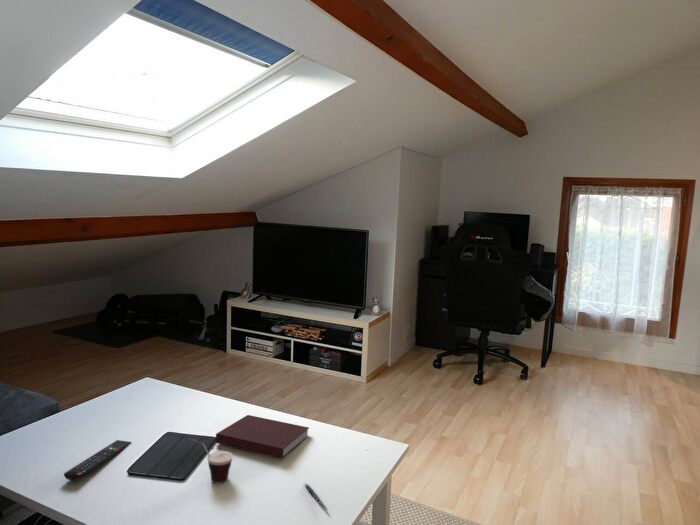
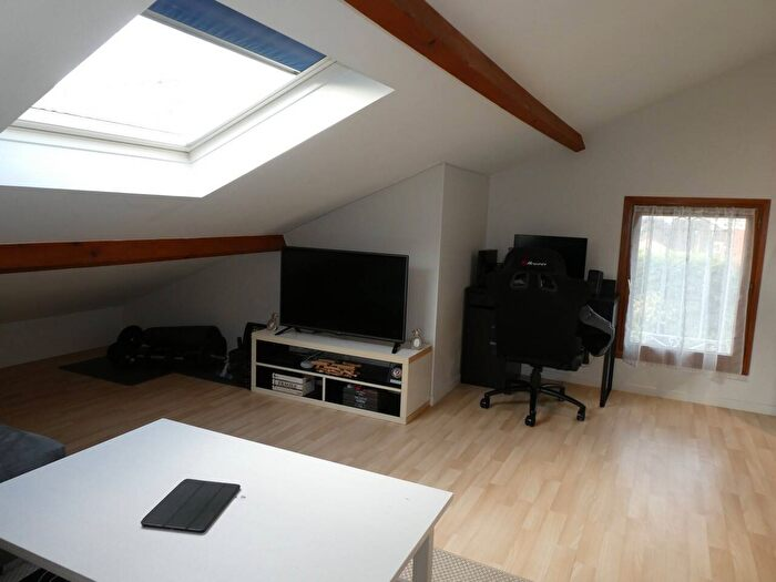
- remote control (99, 459)
- notebook (263, 435)
- cup (210, 459)
- pen (315, 495)
